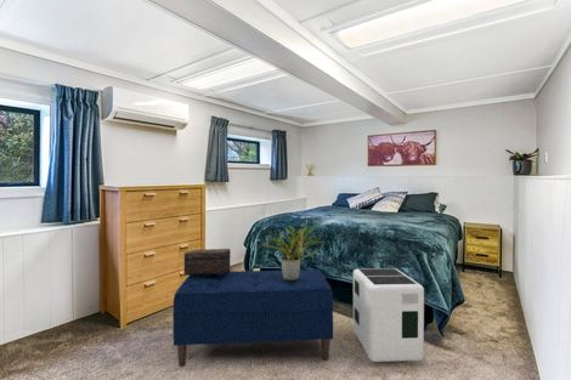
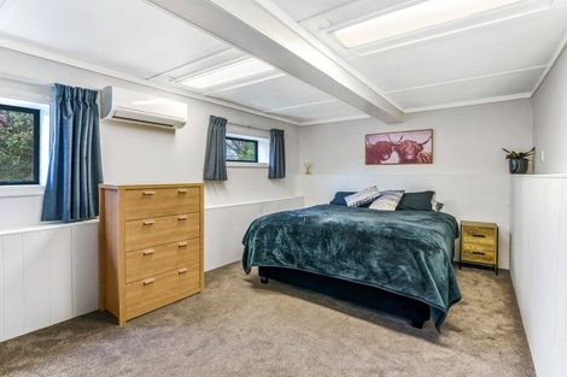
- bench (255, 312)
- decorative box (207, 262)
- potted plant (295, 251)
- air purifier (385, 311)
